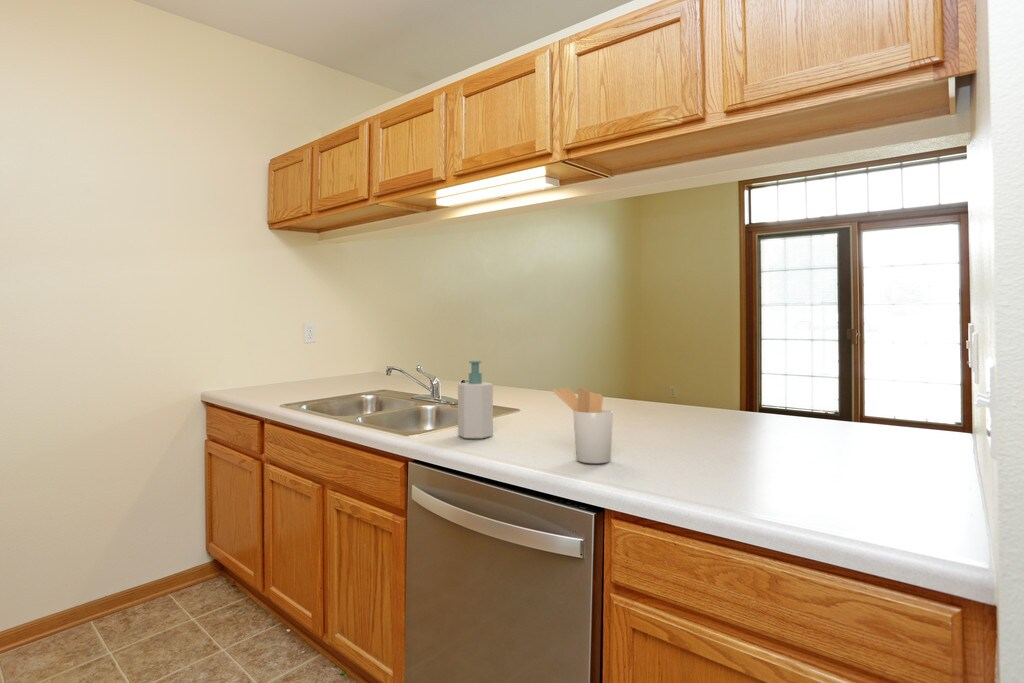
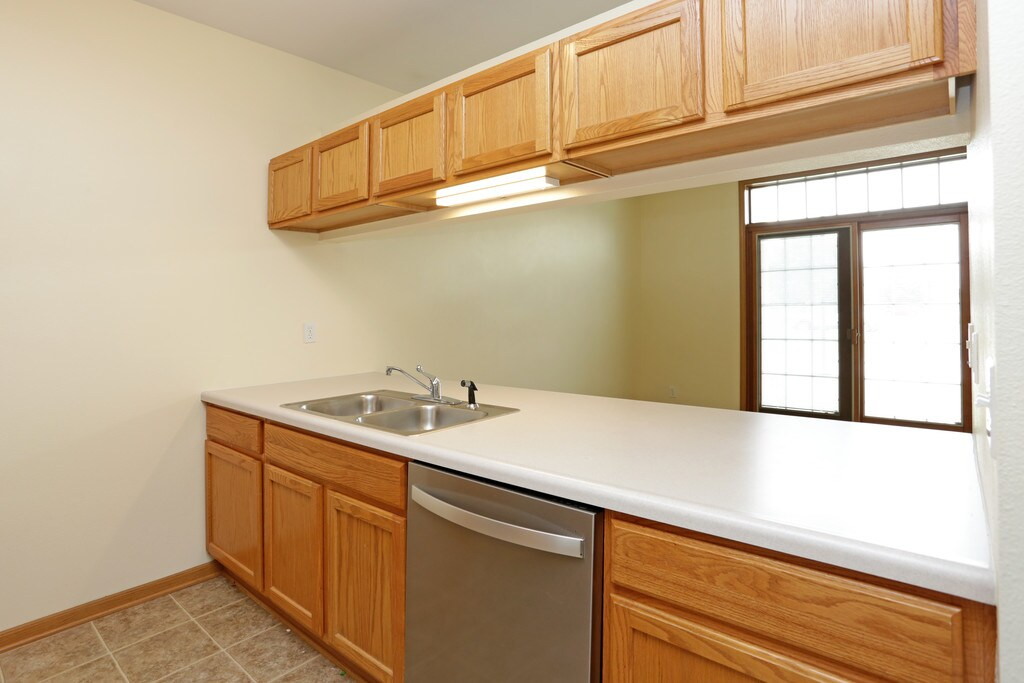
- soap bottle (475, 398)
- utensil holder (583, 422)
